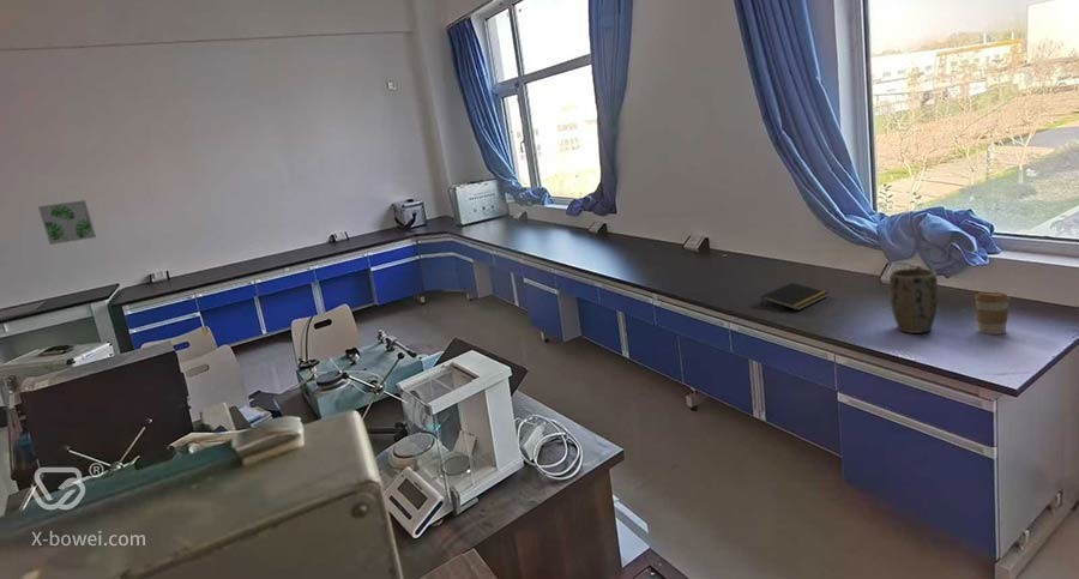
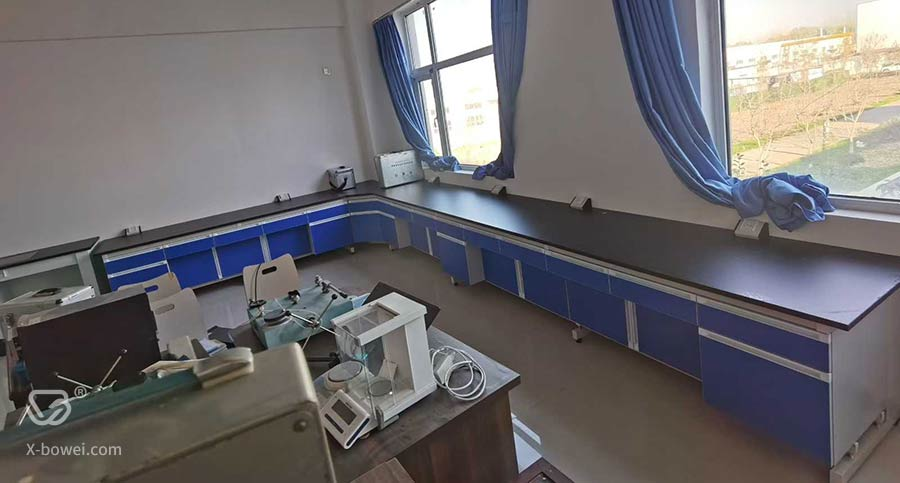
- notepad (795, 295)
- plant pot (912, 301)
- wall art (67, 222)
- coffee cup (991, 312)
